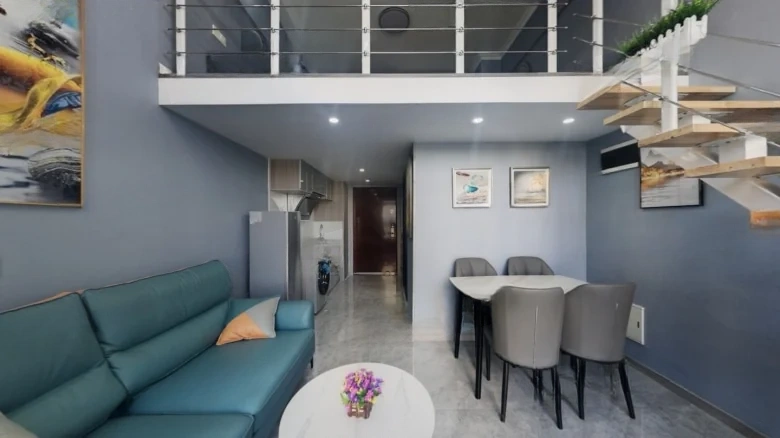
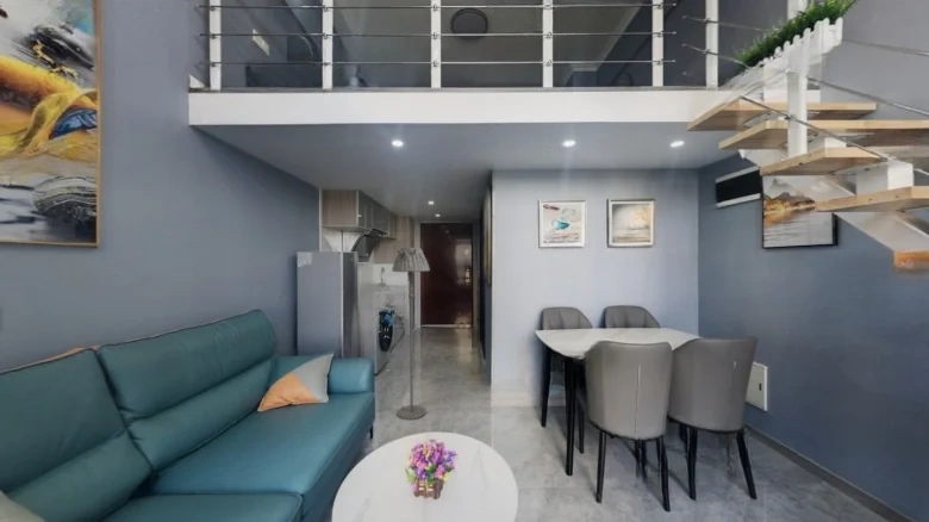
+ floor lamp (411, 330)
